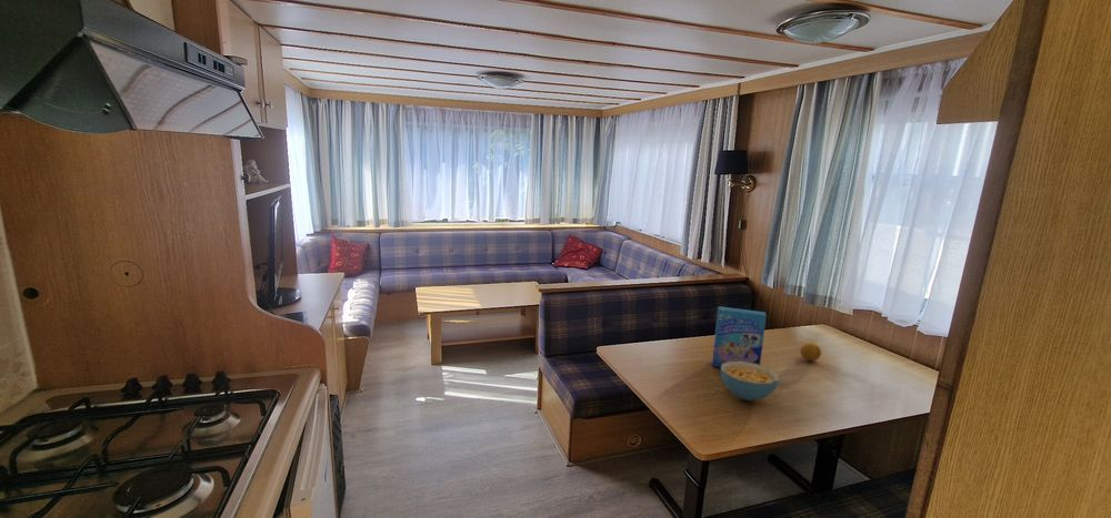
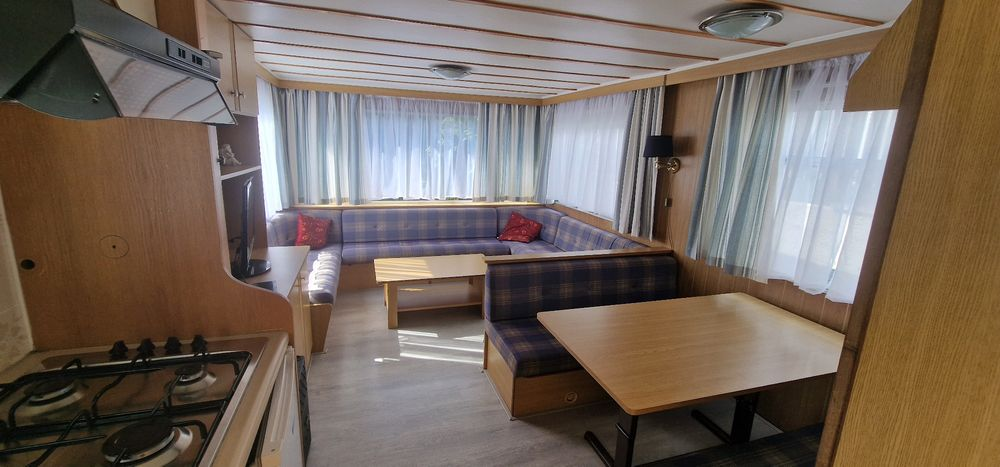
- cereal bowl (747, 384)
- cereal box (738, 338)
- fruit (810, 352)
